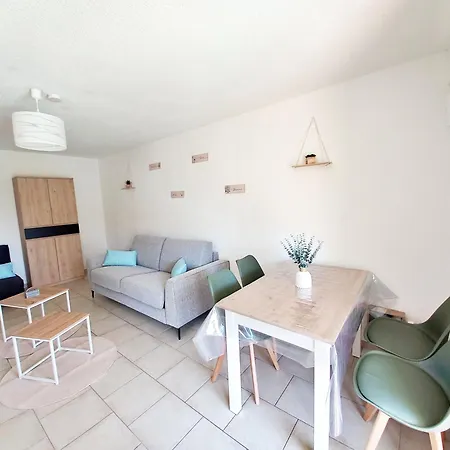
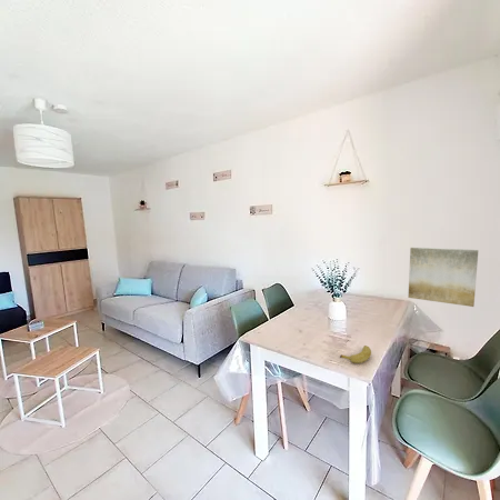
+ wall art (440, 274)
+ banana (358, 353)
